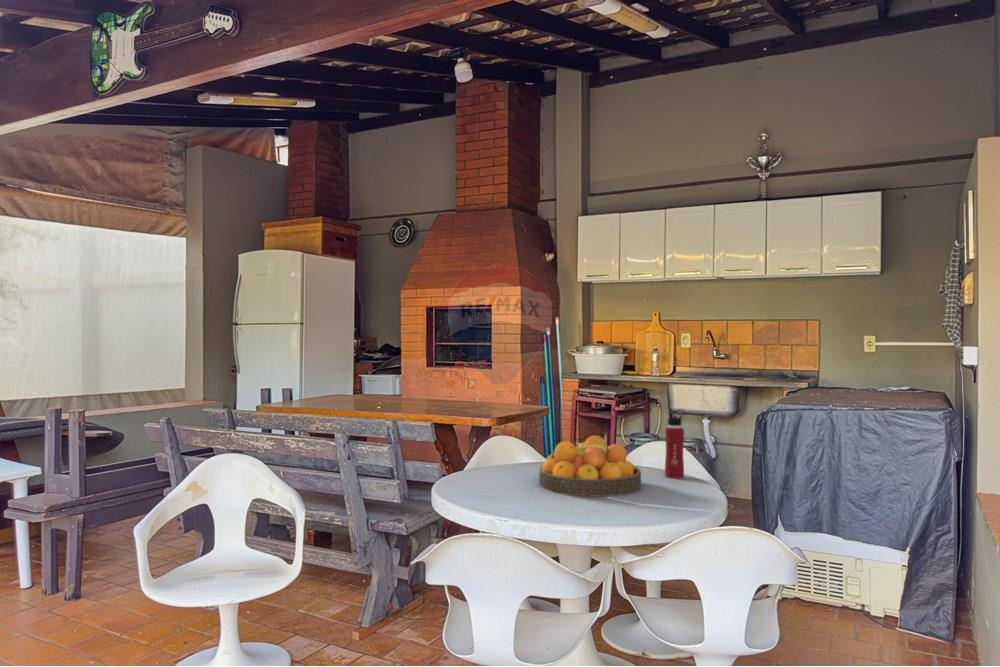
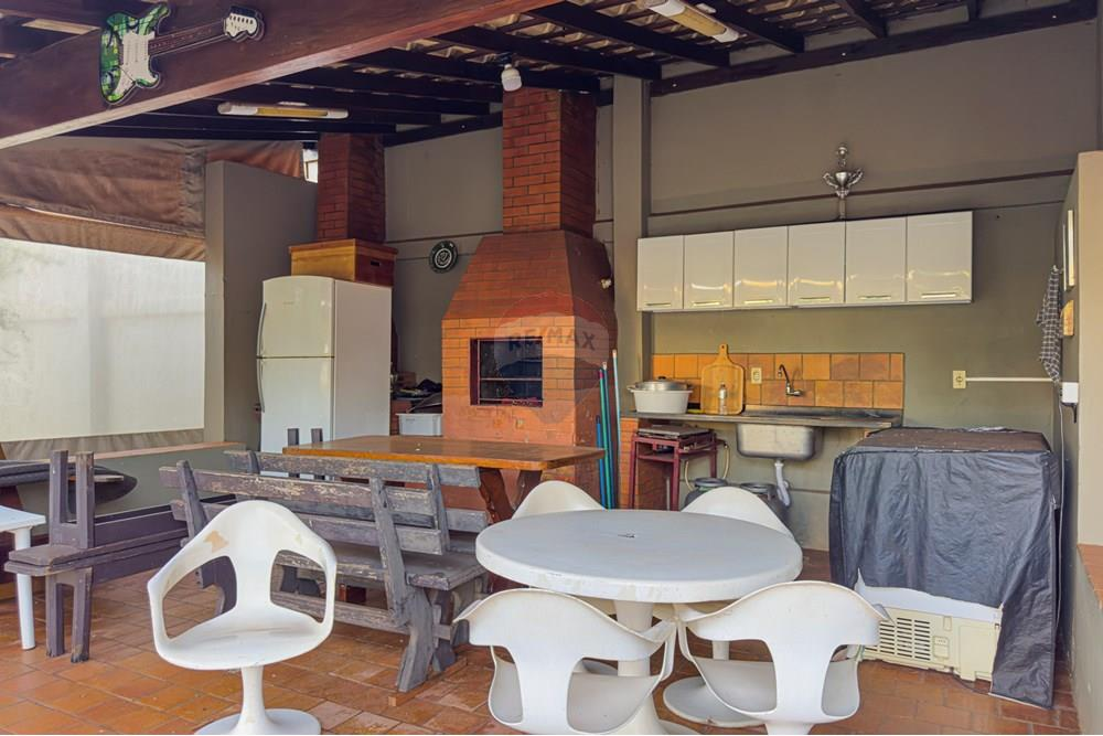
- fruit bowl (589, 462)
- water bottle (674, 443)
